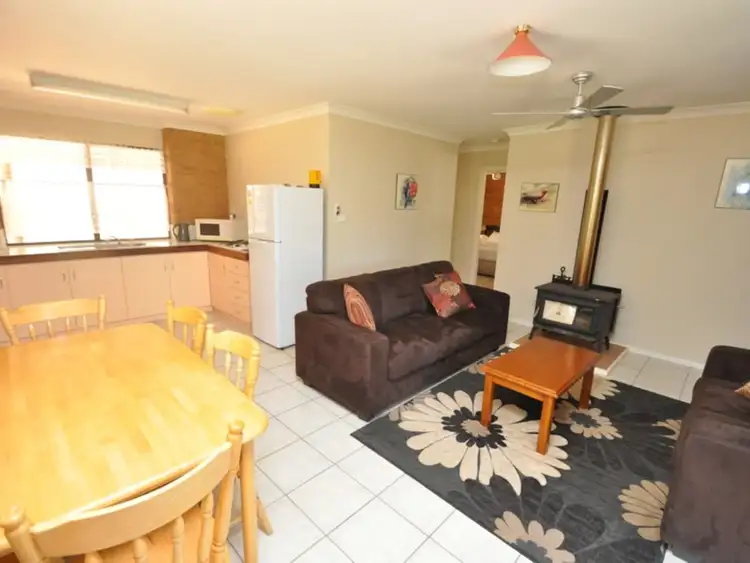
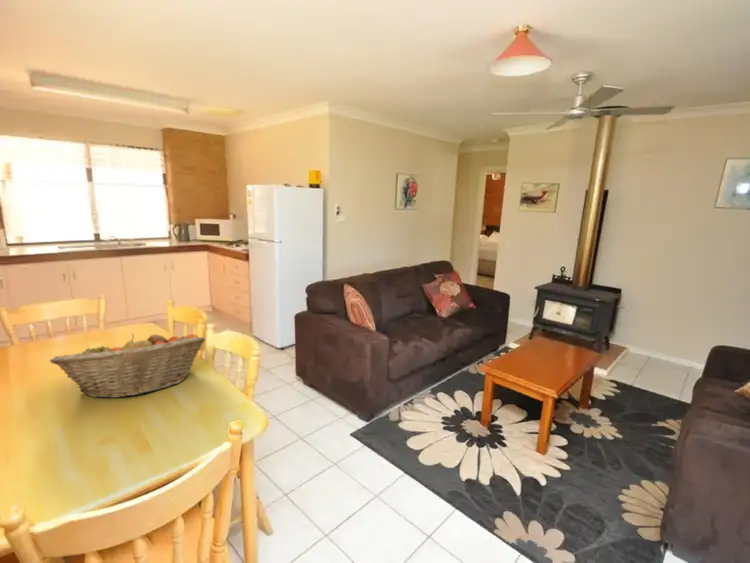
+ fruit basket (135, 357)
